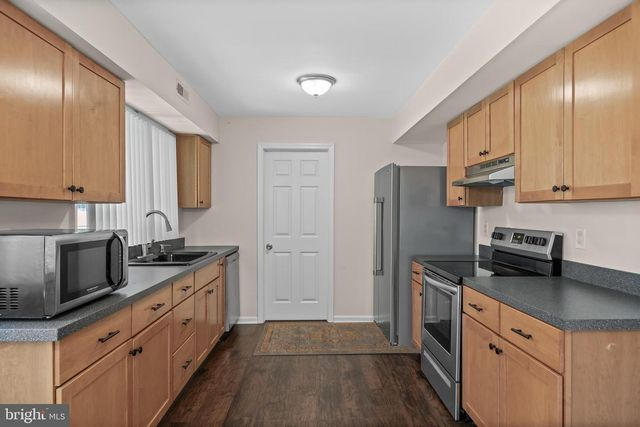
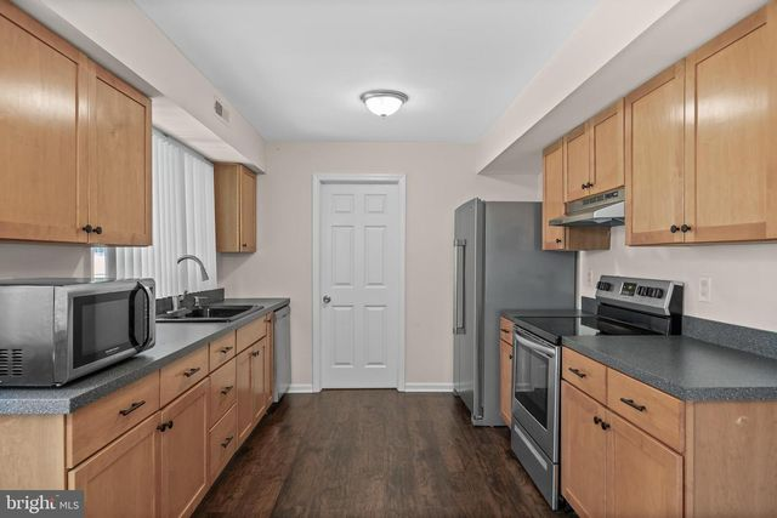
- rug (334, 336)
